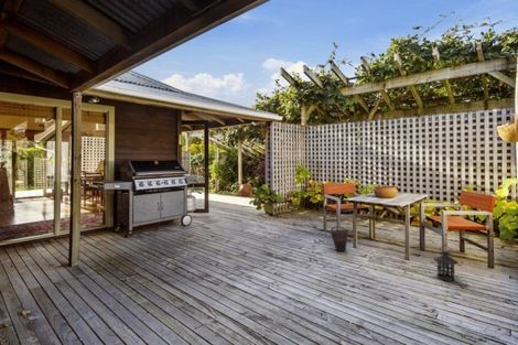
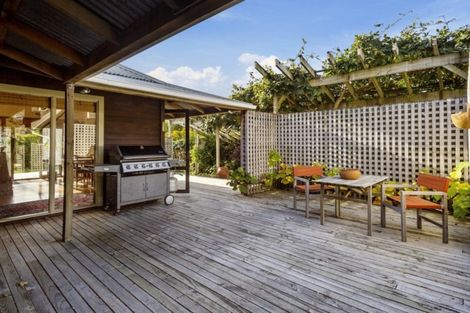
- lantern (445, 260)
- bucket (339, 238)
